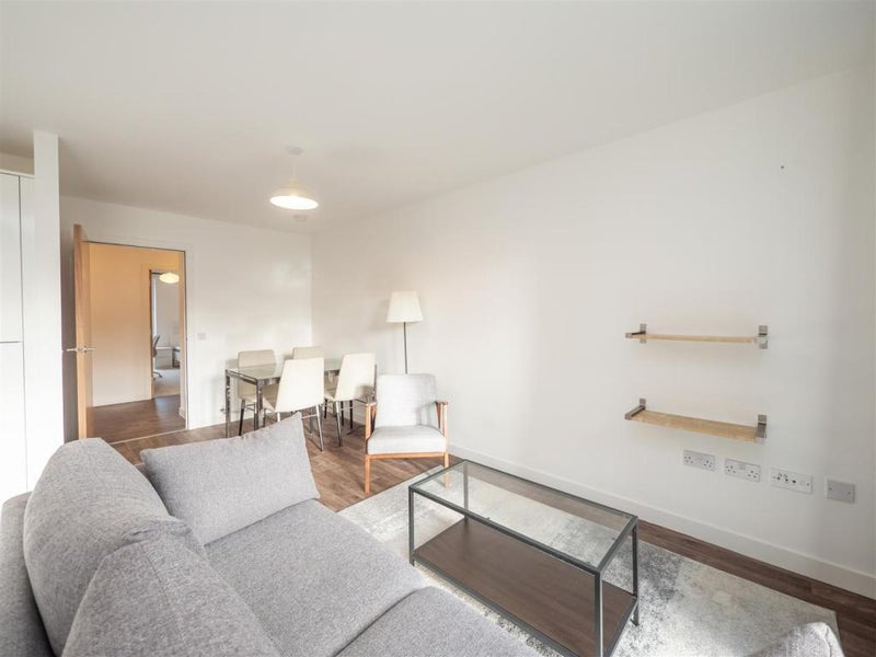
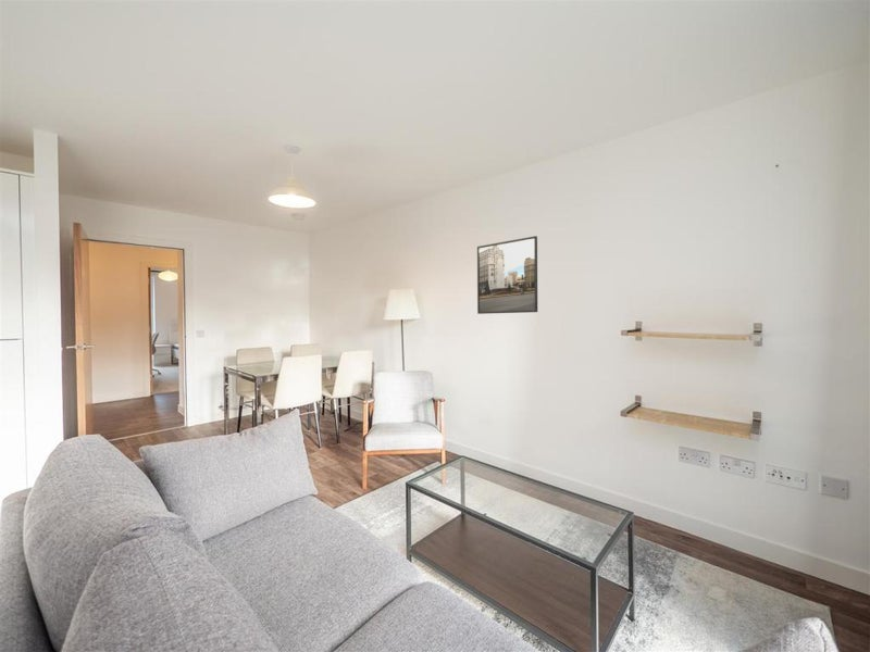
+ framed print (505, 277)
